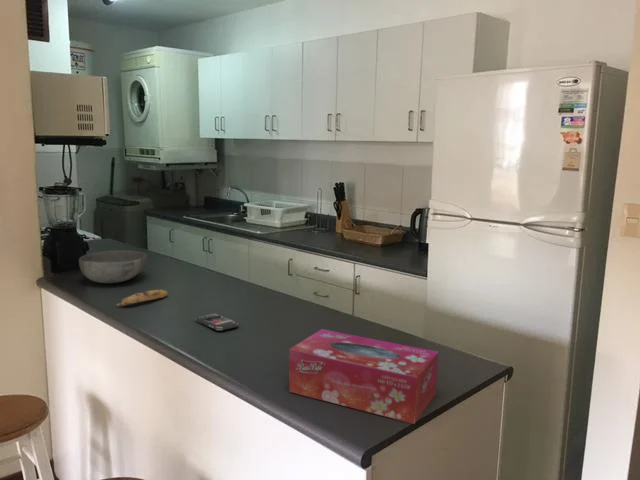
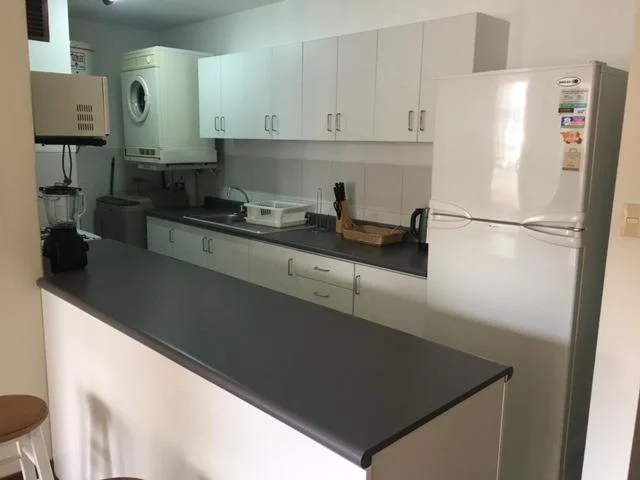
- smartphone (216, 321)
- bowl (113, 268)
- banana (145, 296)
- tissue box (363, 371)
